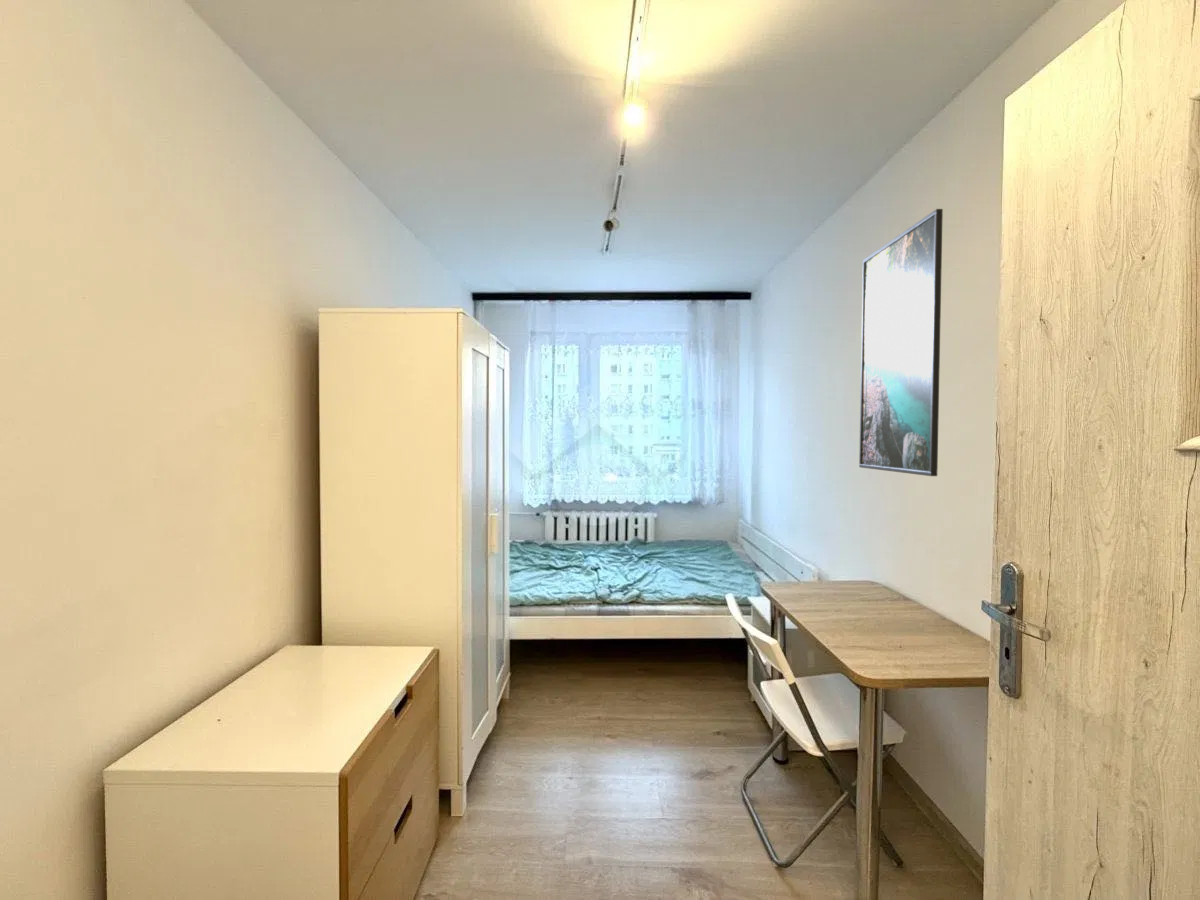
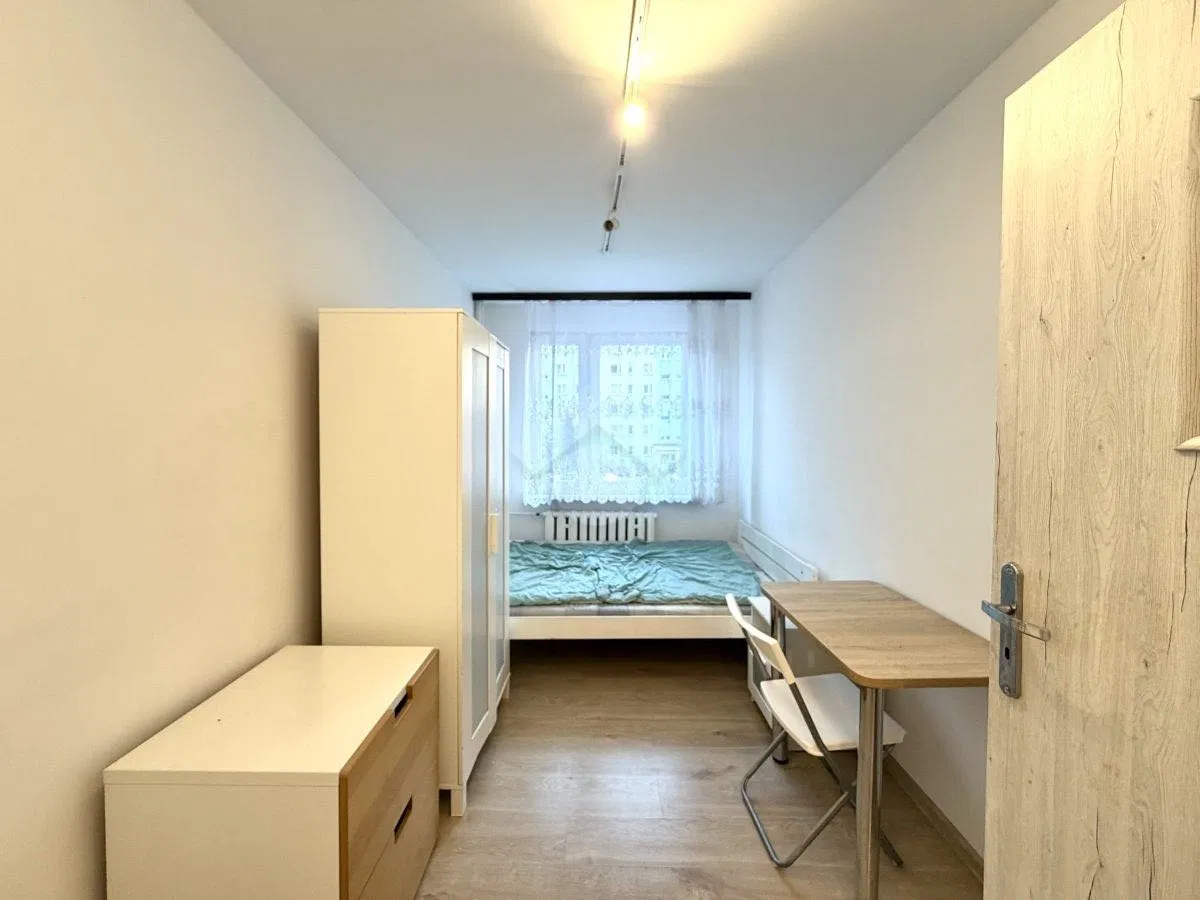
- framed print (895, 354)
